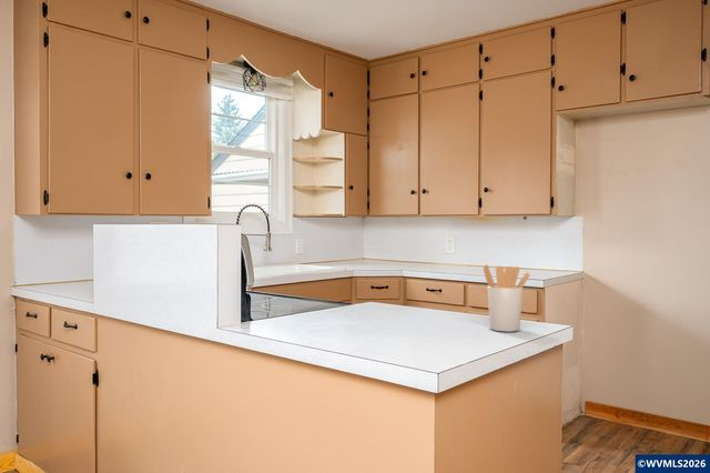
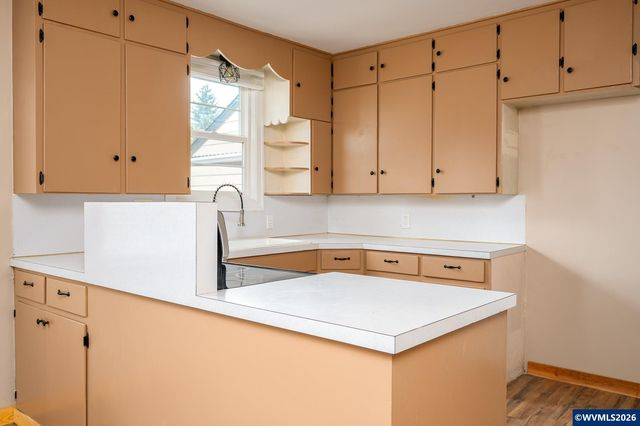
- utensil holder (505, 295)
